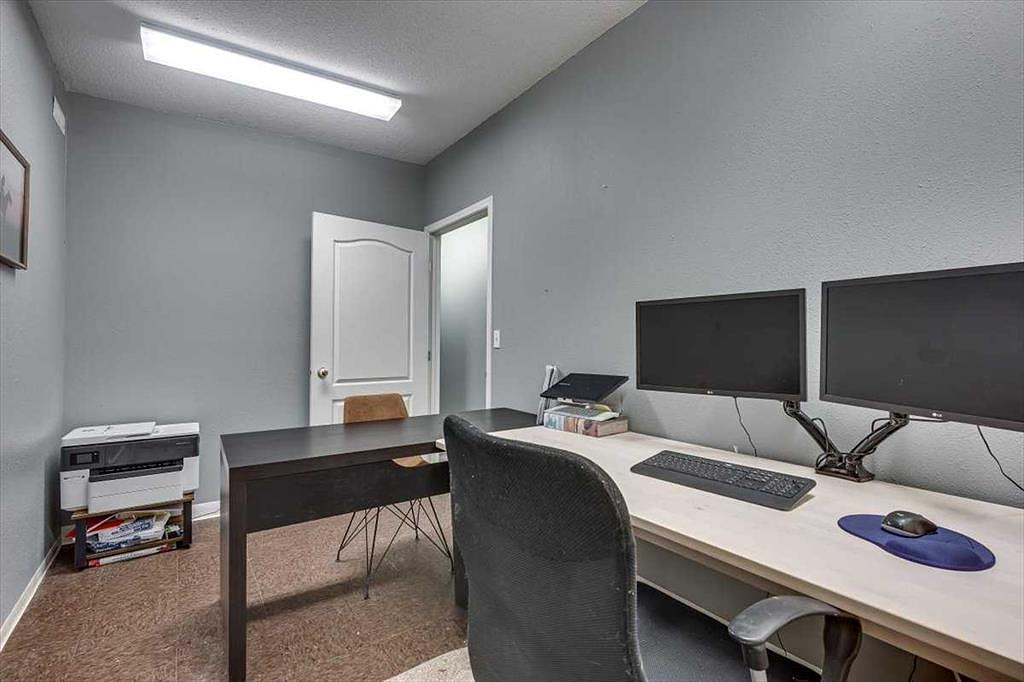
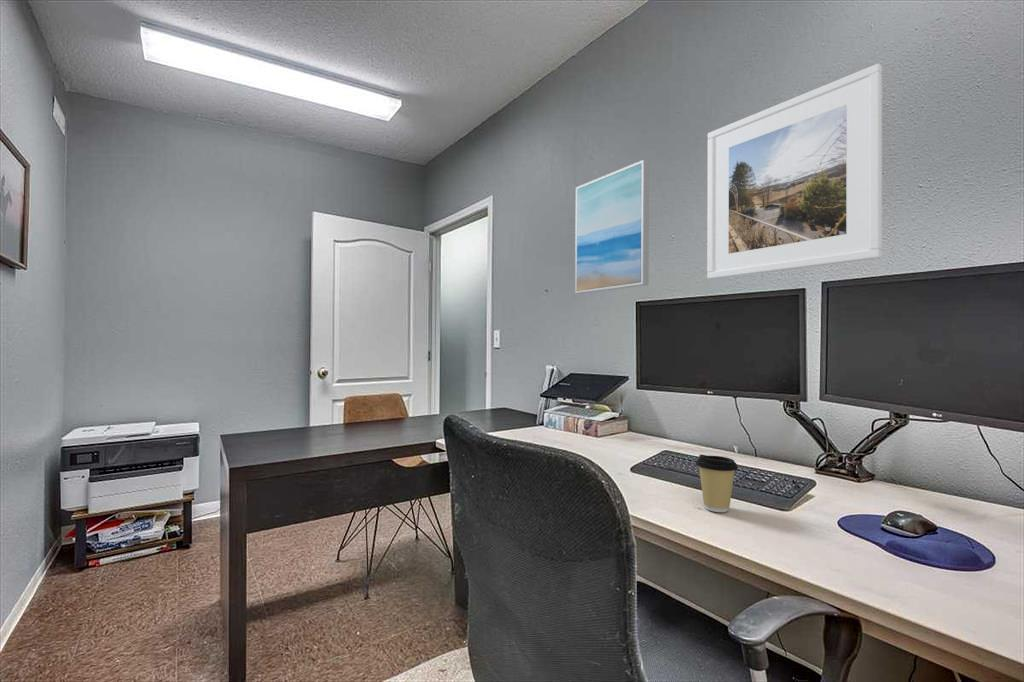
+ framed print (782, 186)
+ coffee cup (716, 482)
+ wall art (609, 232)
